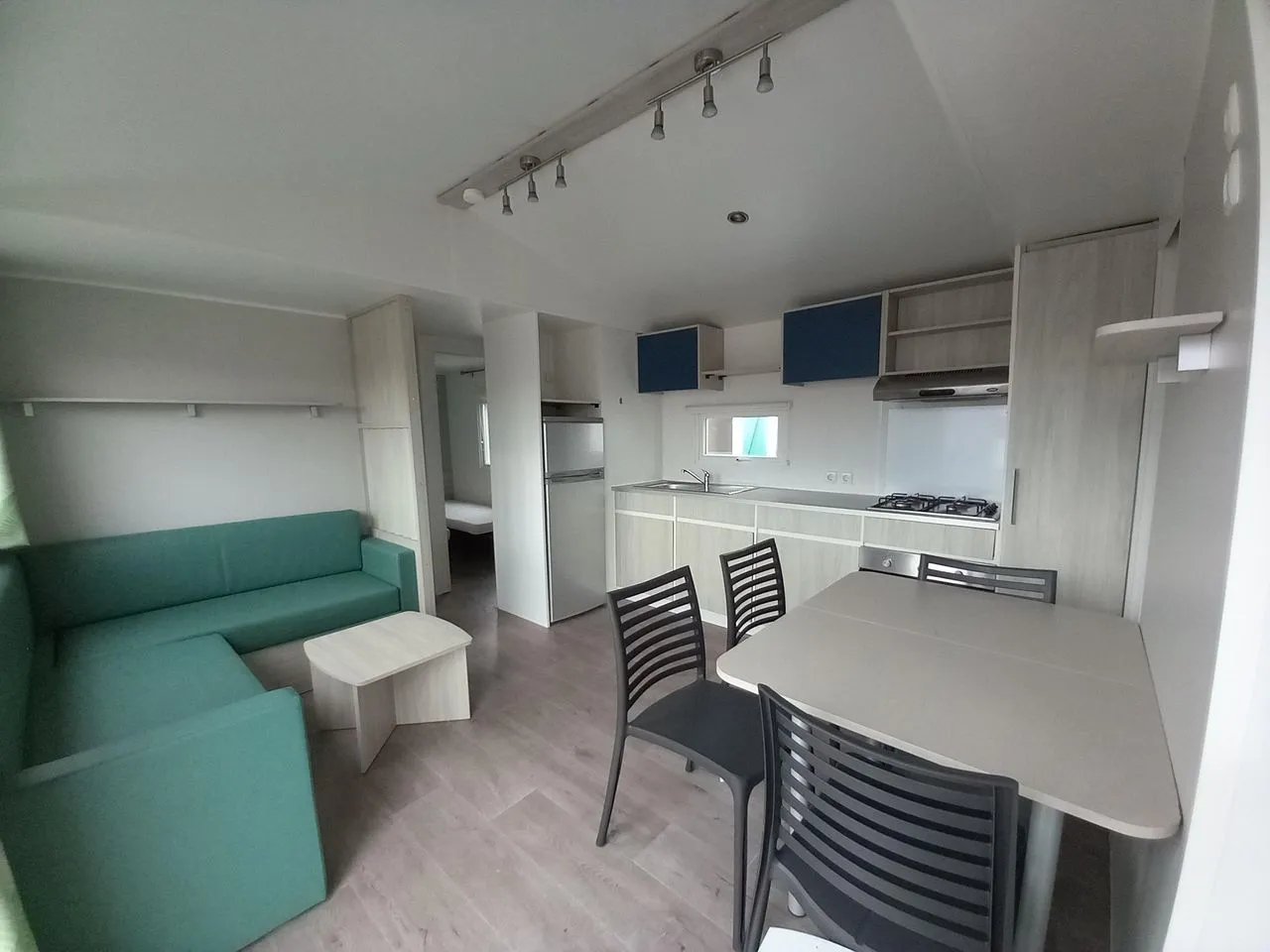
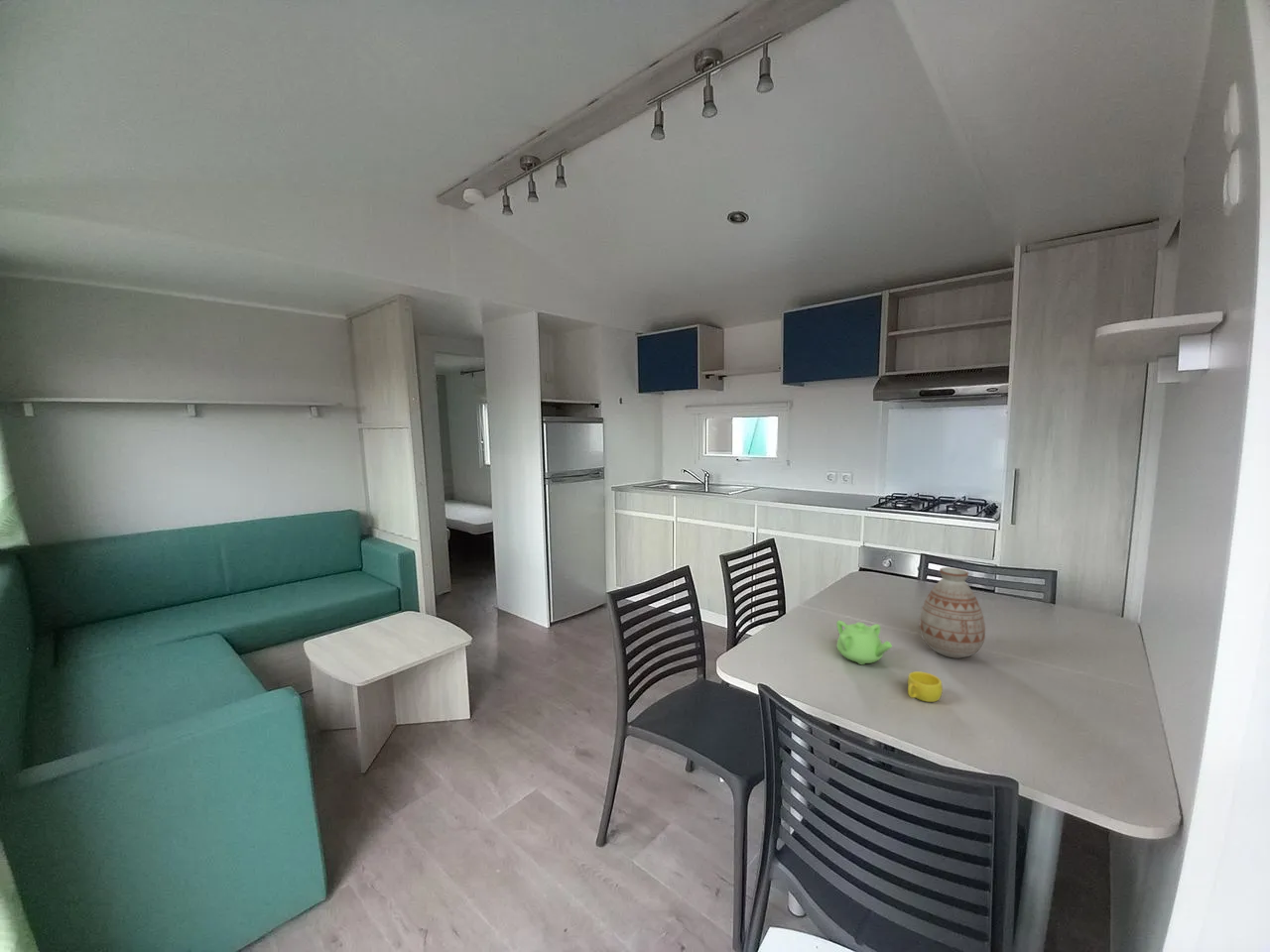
+ vase (952, 612)
+ teapot (862, 642)
+ cup (921, 687)
